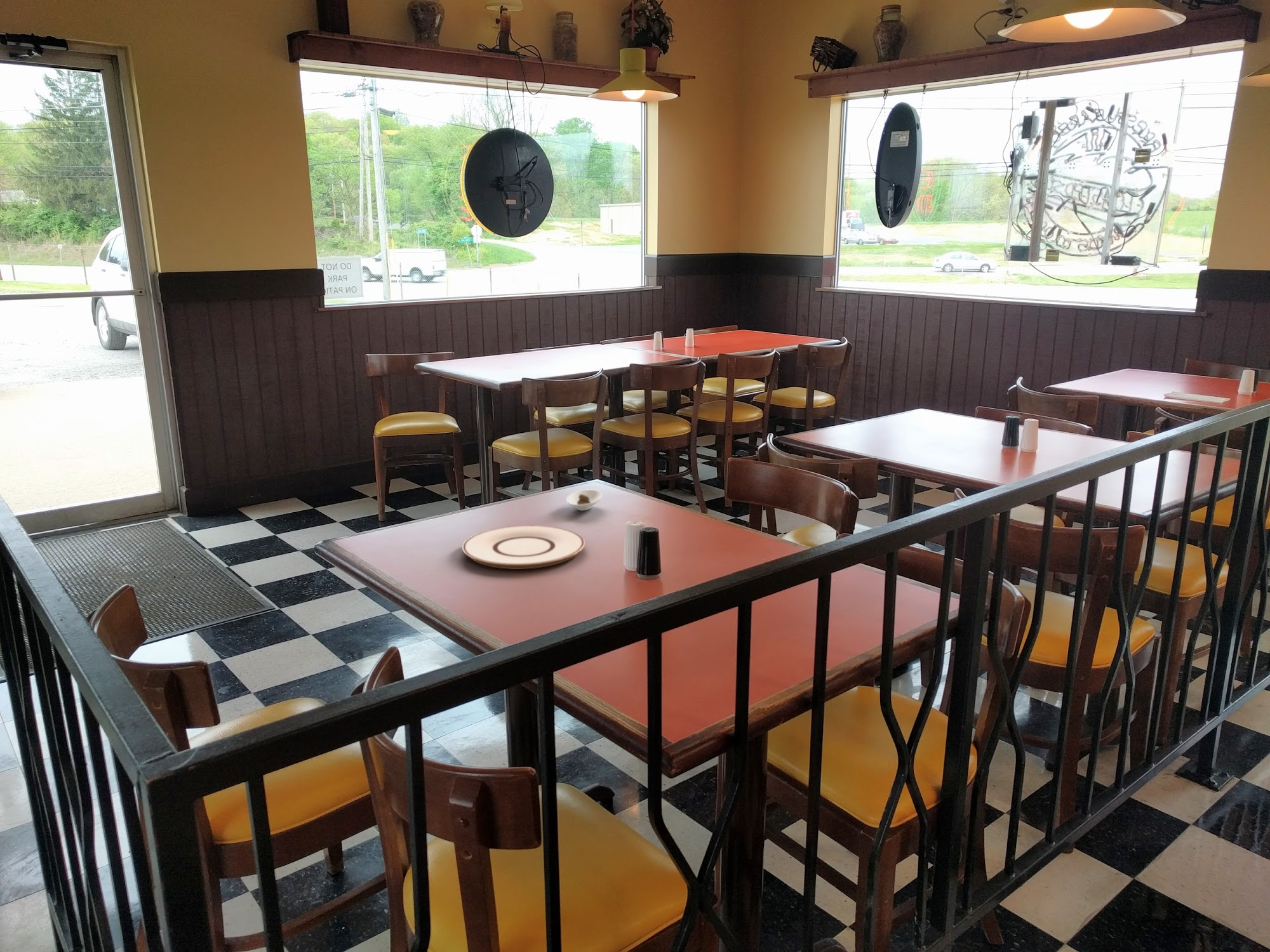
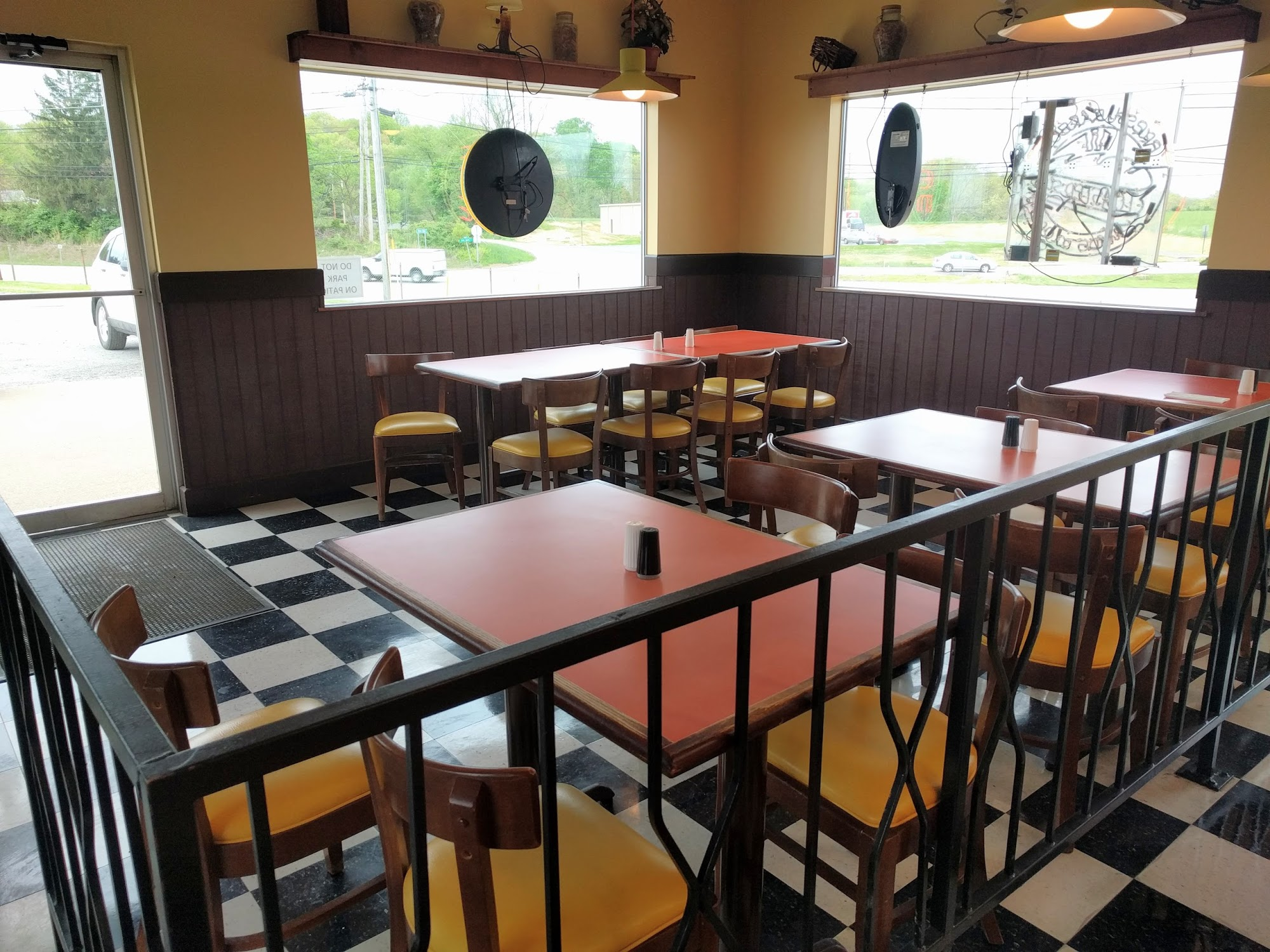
- saucer (584, 501)
- plate (524, 546)
